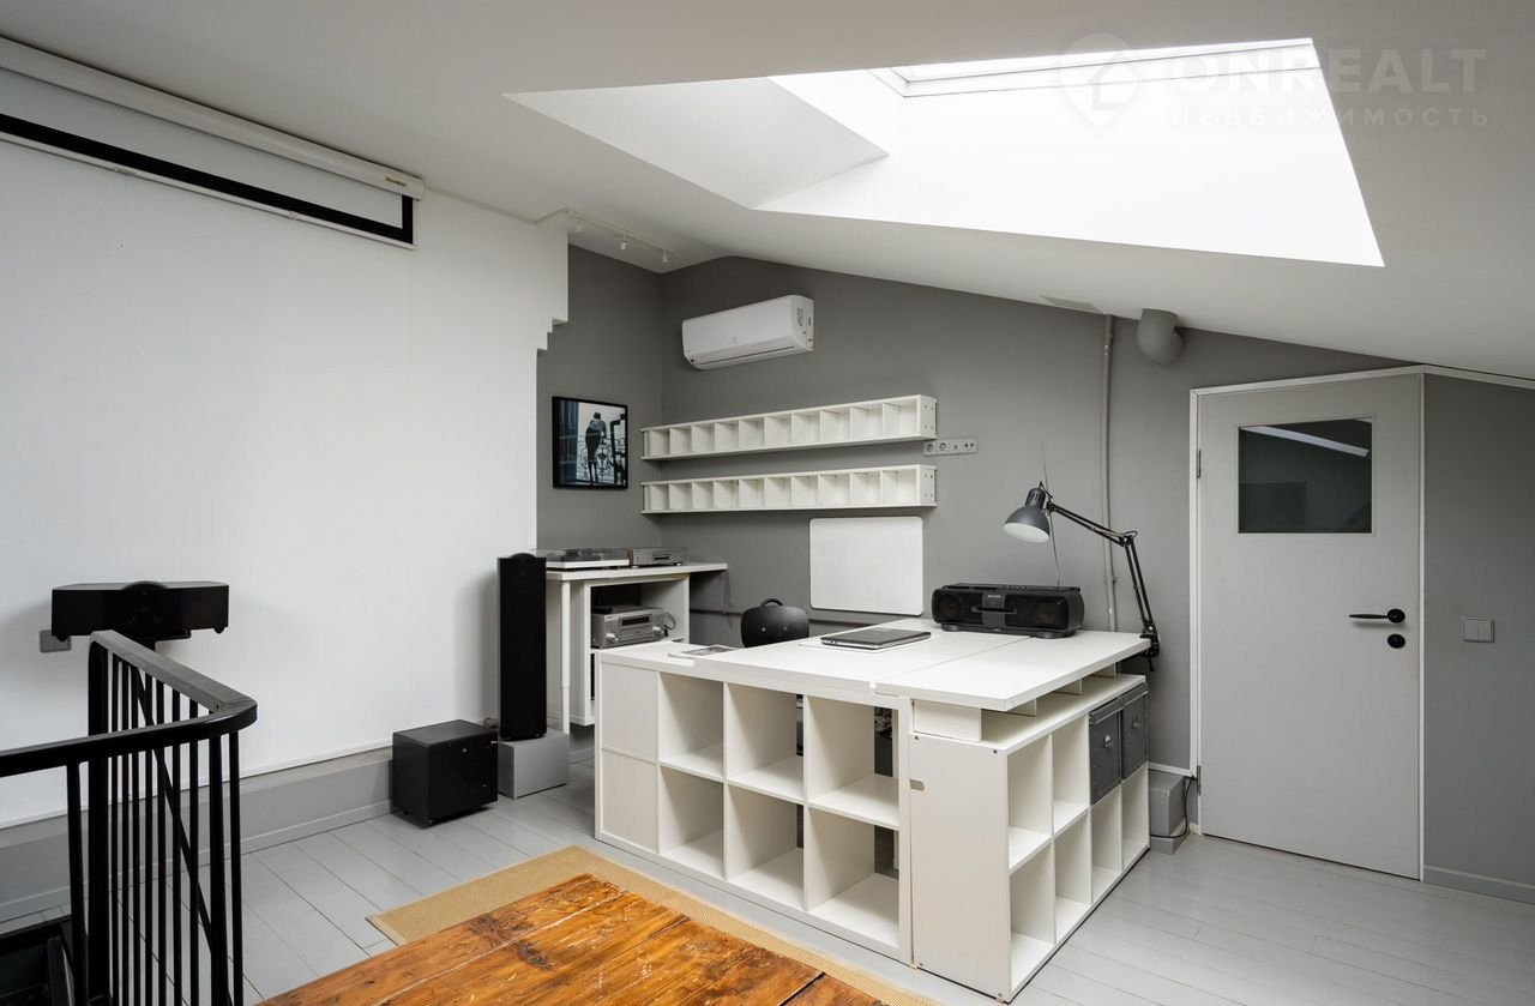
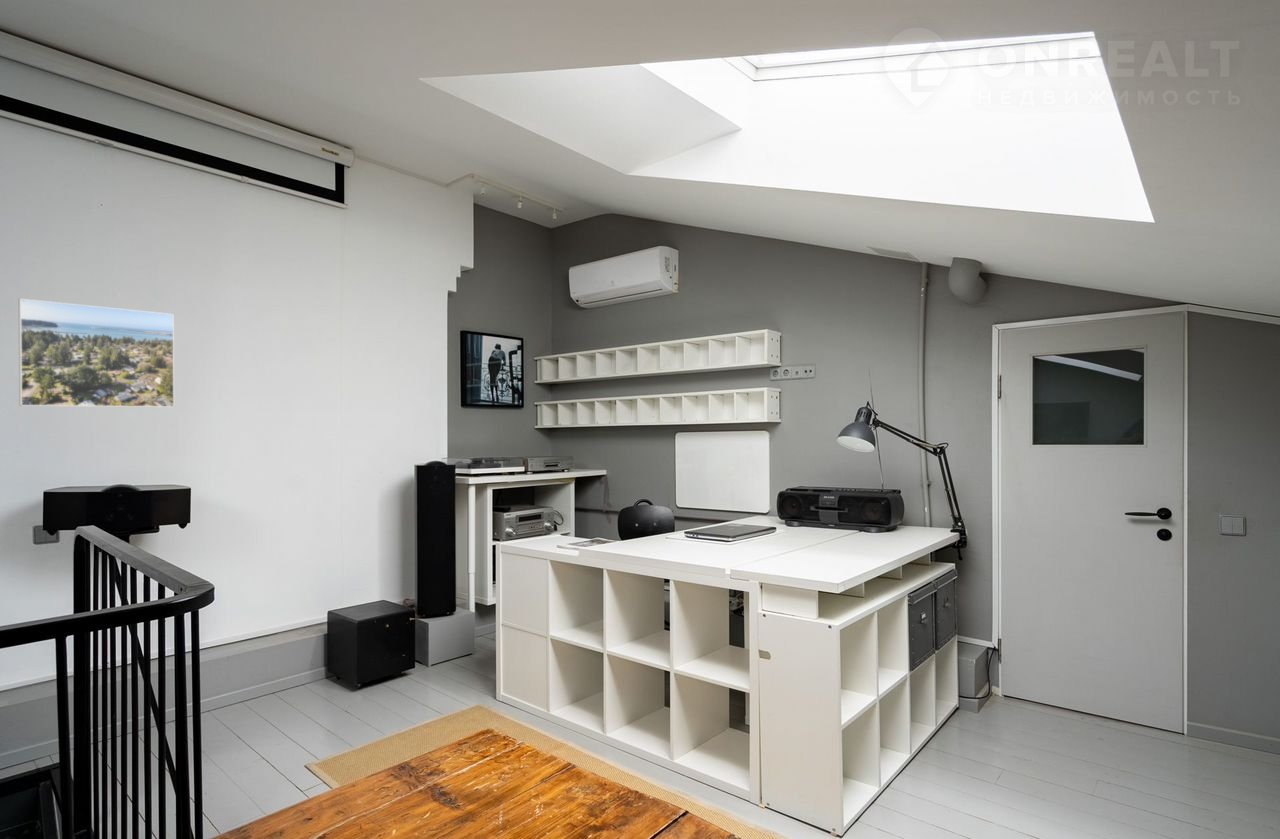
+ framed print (101, 356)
